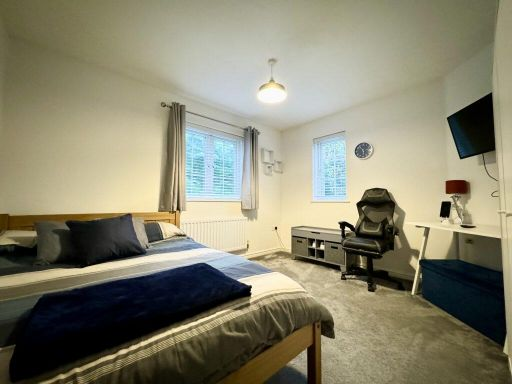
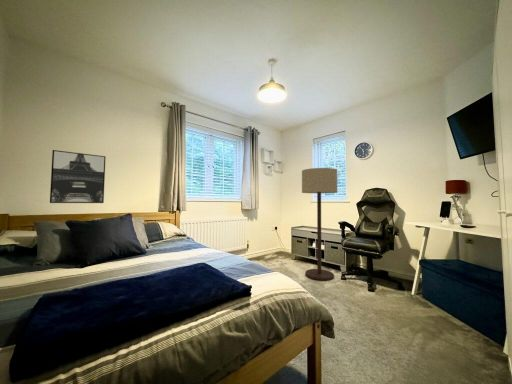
+ wall art (79, 178)
+ floor lamp (319, 222)
